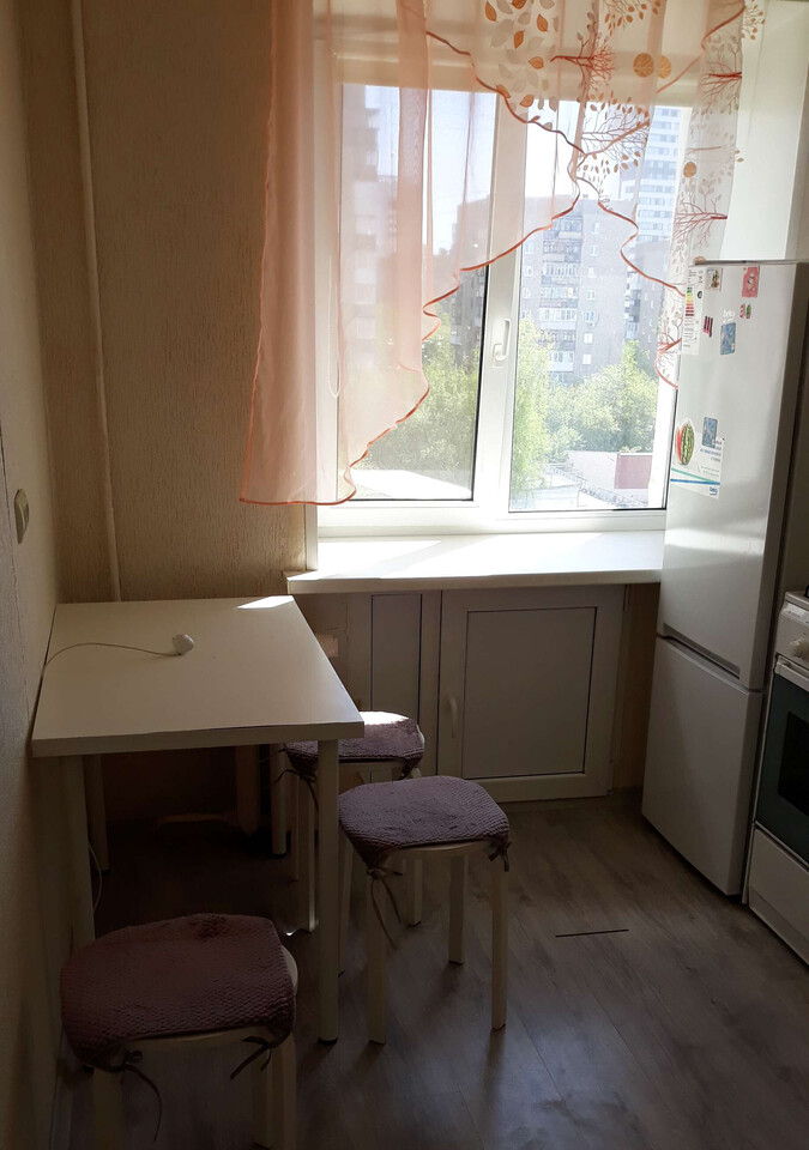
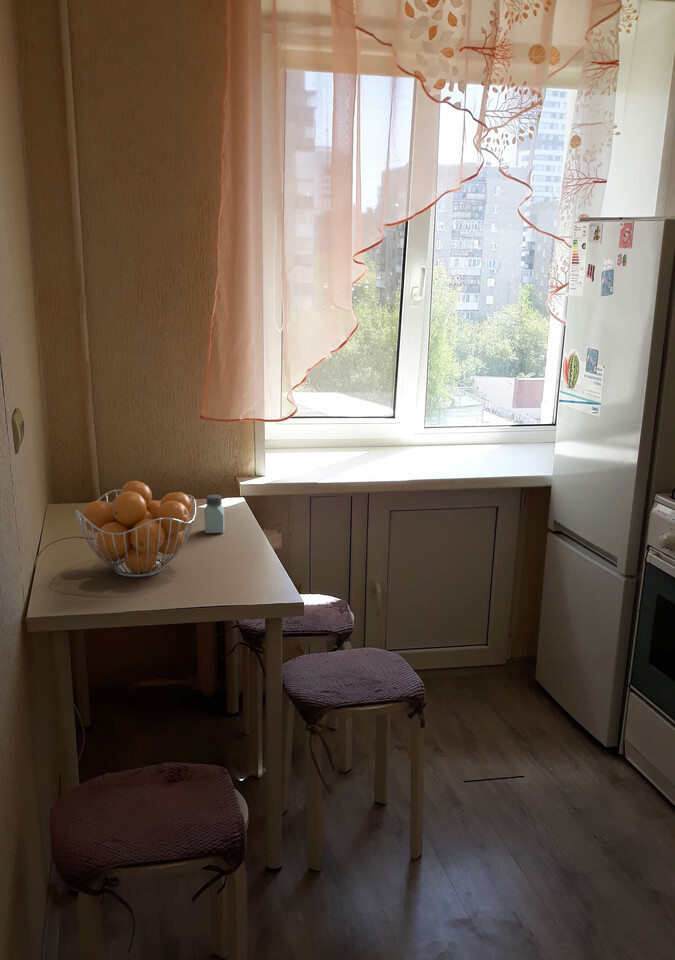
+ saltshaker (214, 513)
+ fruit basket (137, 528)
